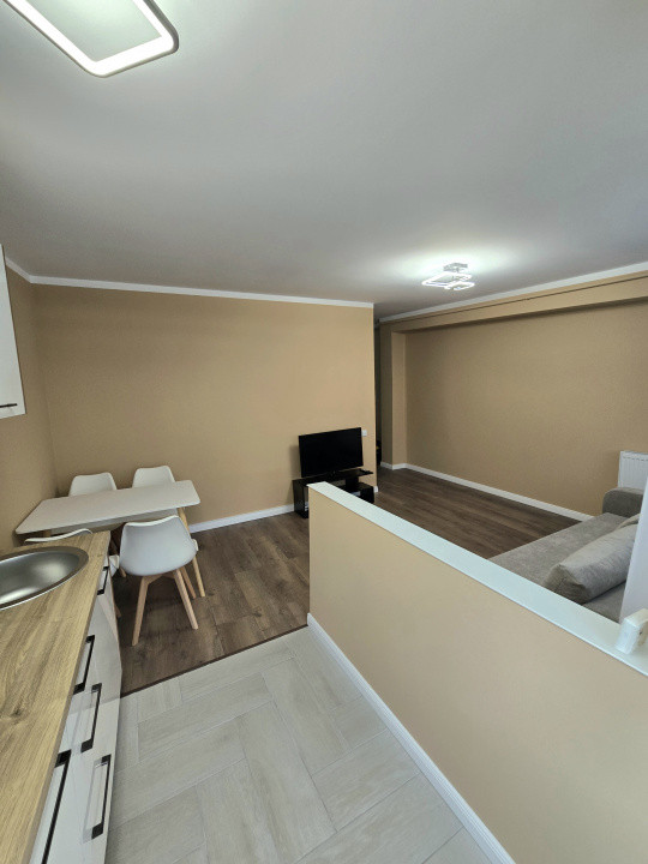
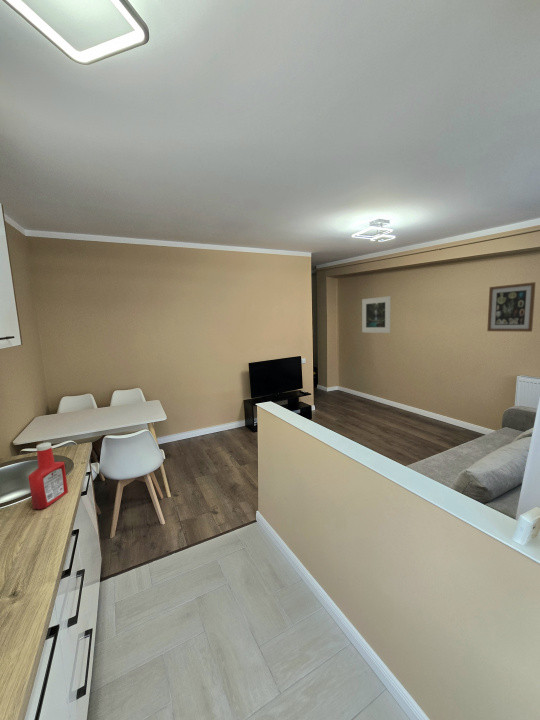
+ wall art (509, 308)
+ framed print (375, 315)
+ soap bottle (47, 472)
